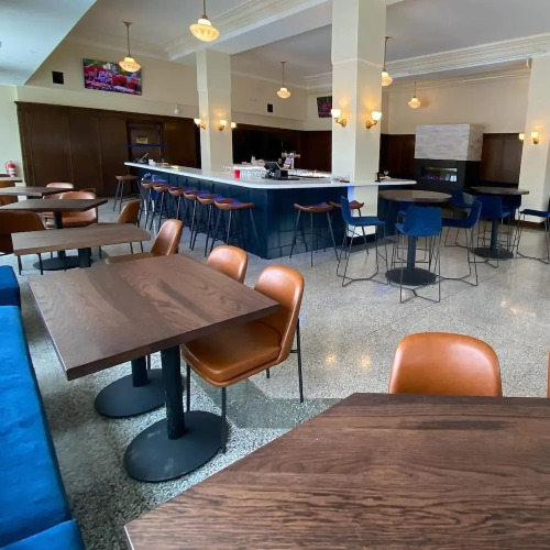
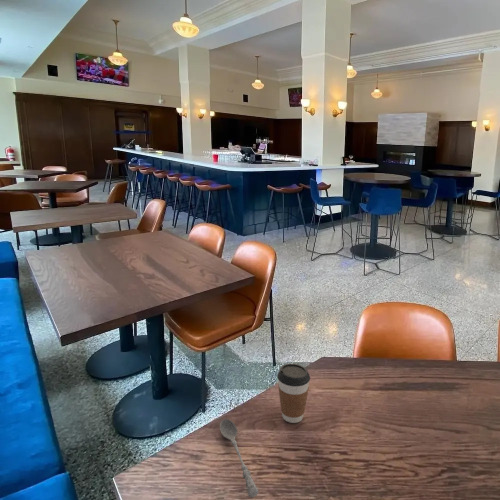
+ soupspoon (237, 452)
+ coffee cup (293, 393)
